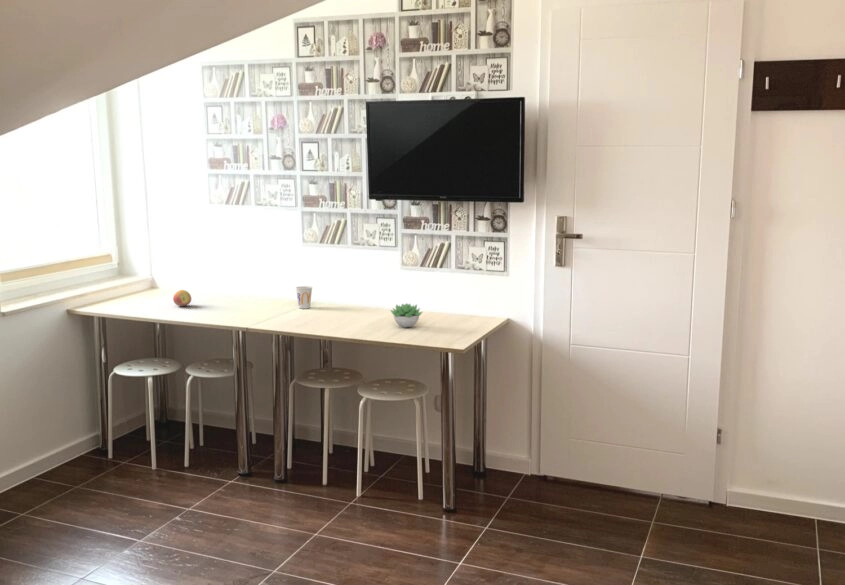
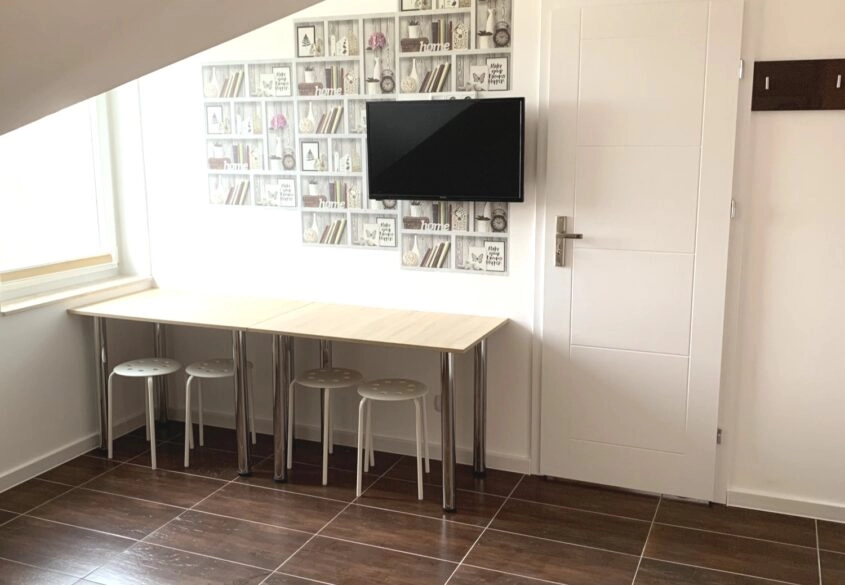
- fruit (182, 298)
- cup (304, 297)
- succulent plant (406, 315)
